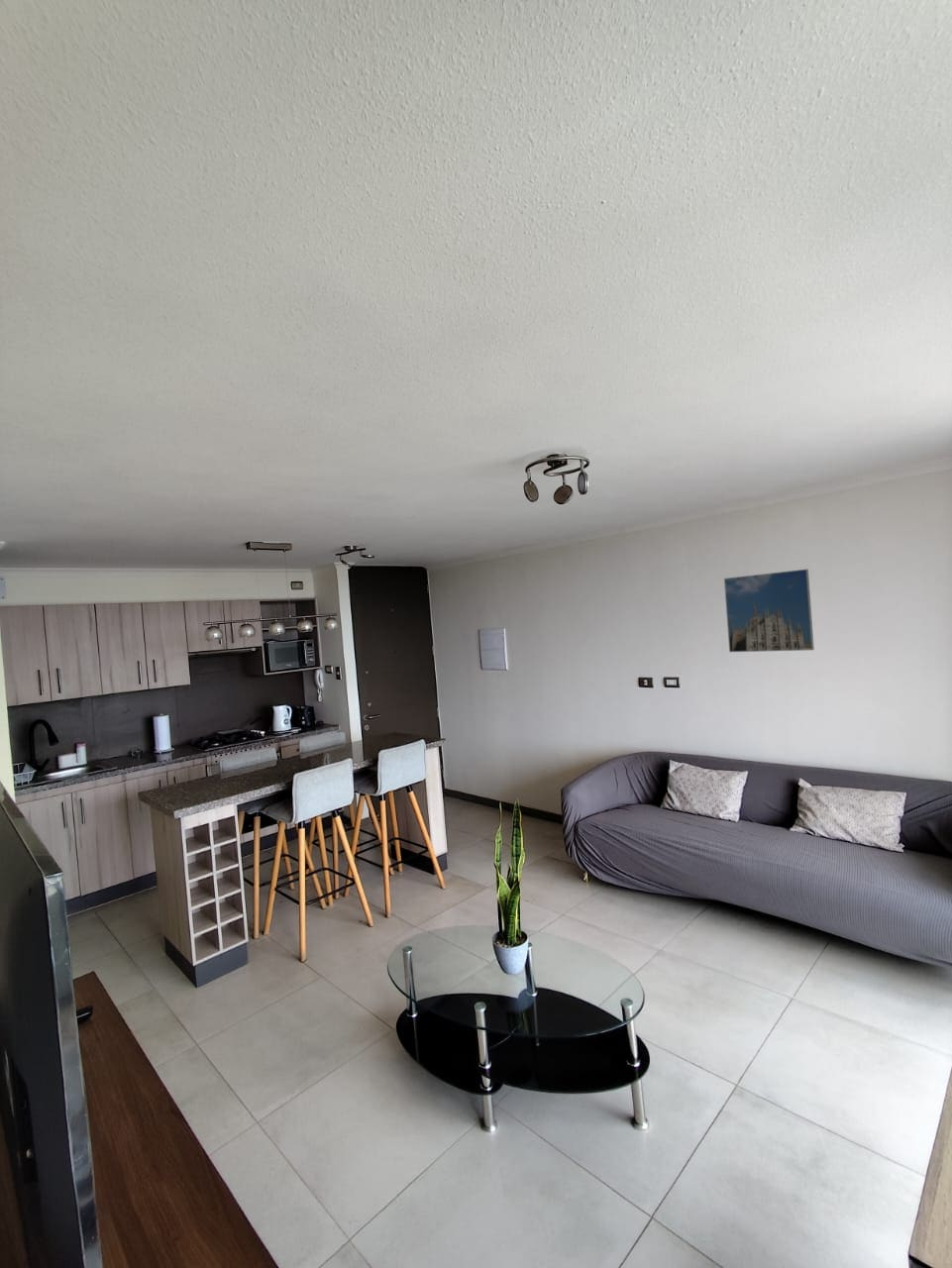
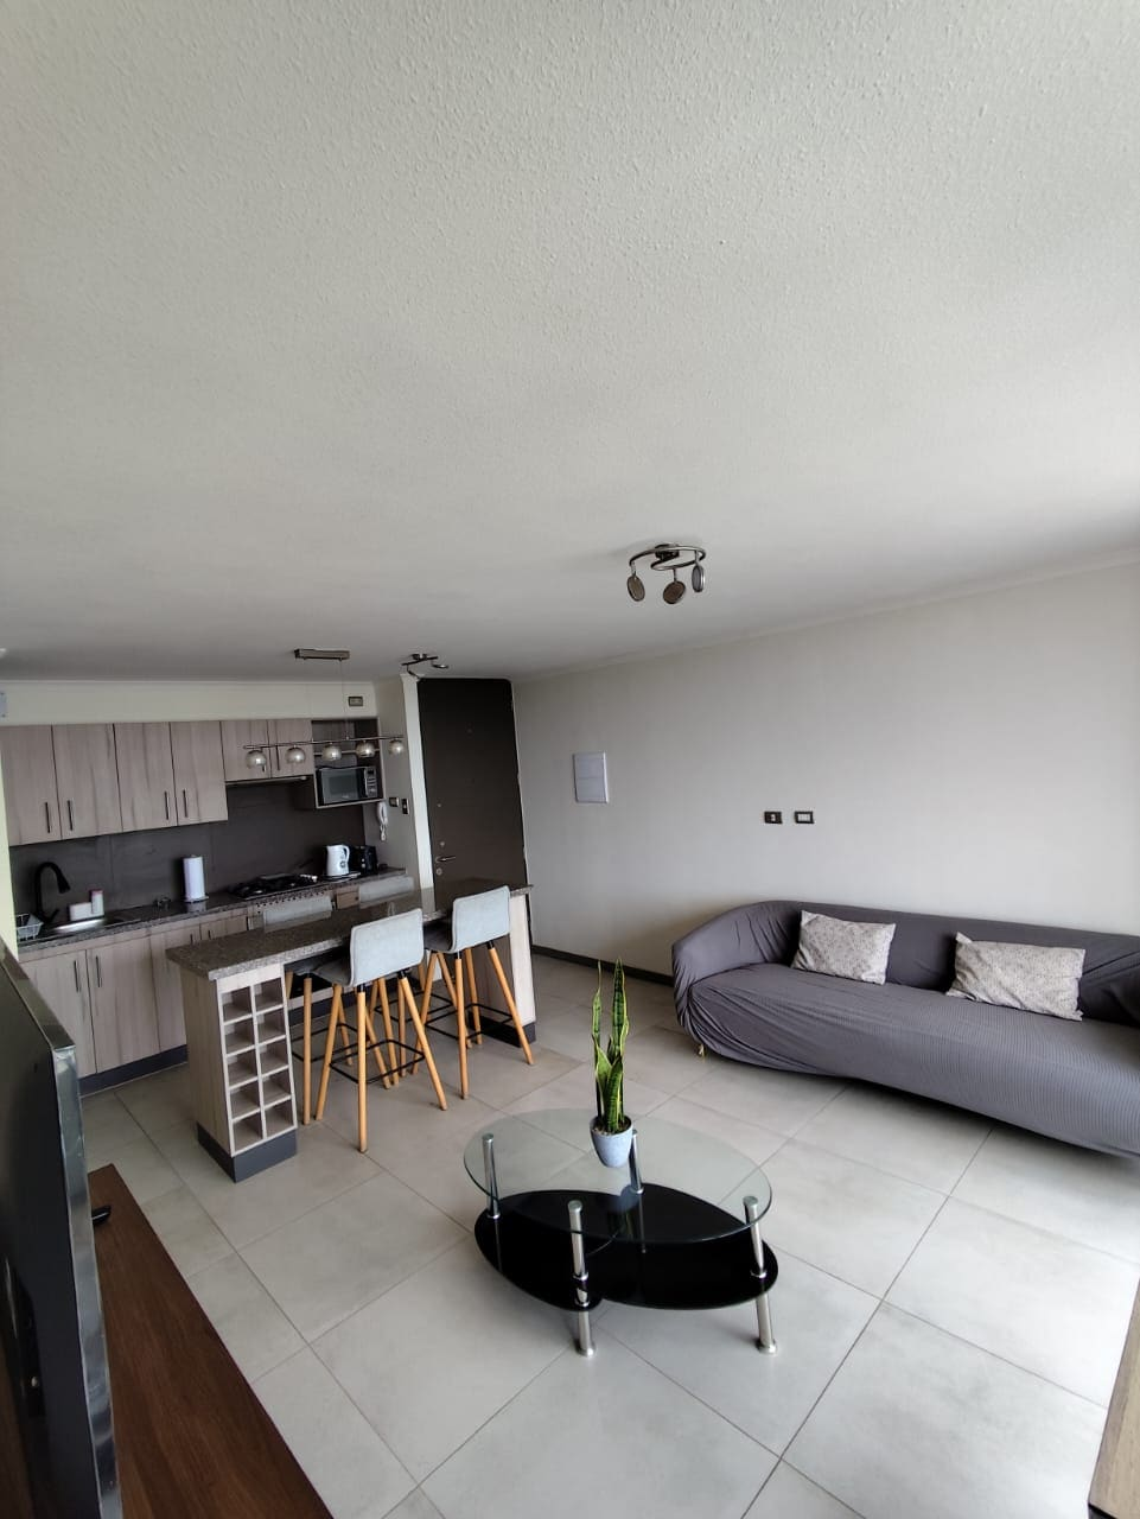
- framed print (767, 612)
